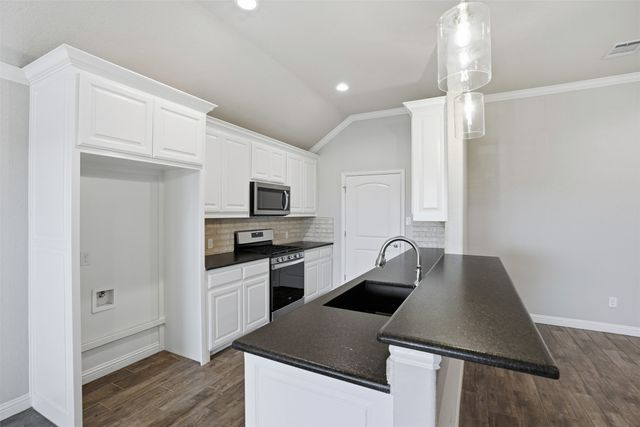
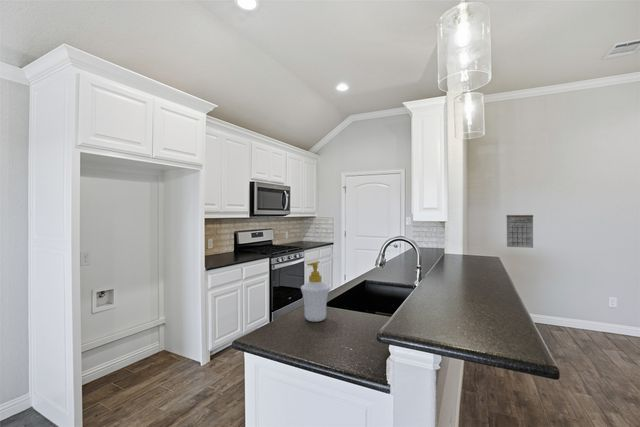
+ soap bottle (315, 290)
+ calendar (519, 227)
